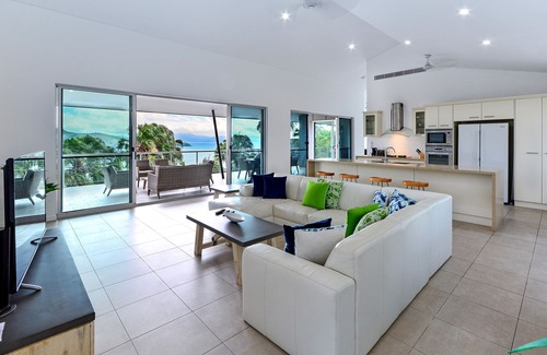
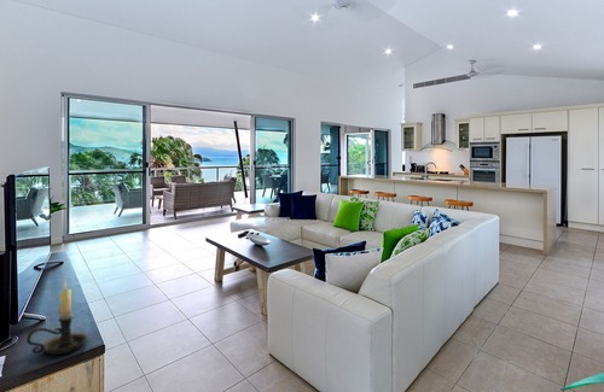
+ candle holder (58, 312)
